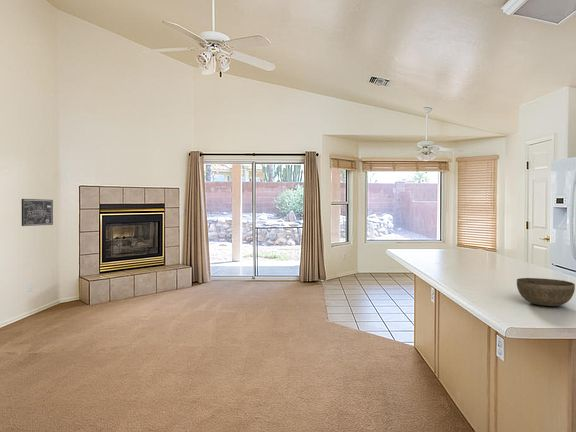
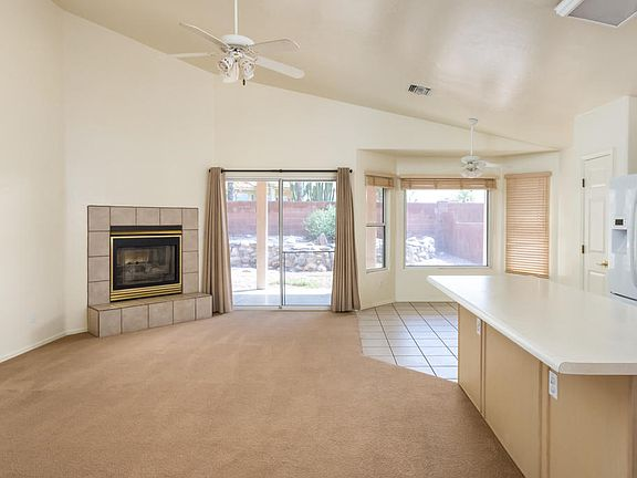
- wall art (37, 212)
- bowl (544, 292)
